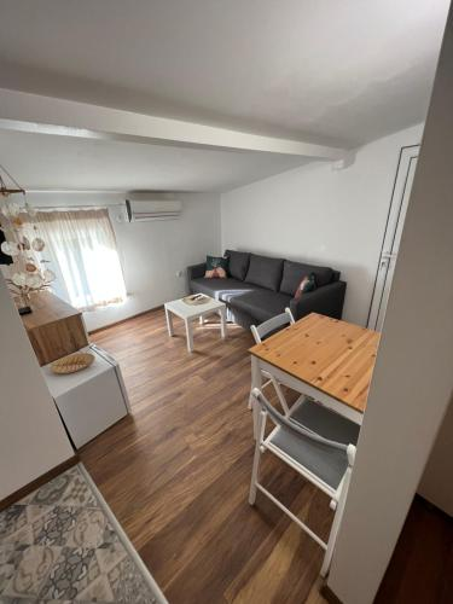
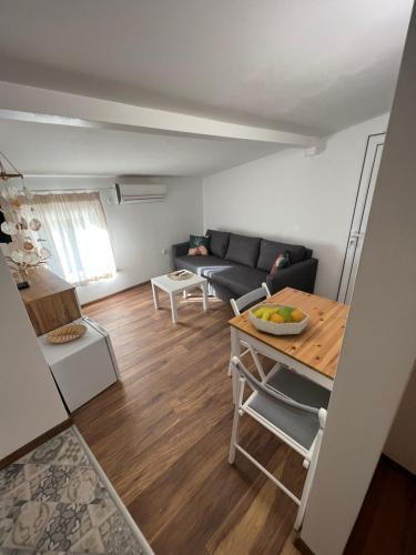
+ fruit bowl (277, 316)
